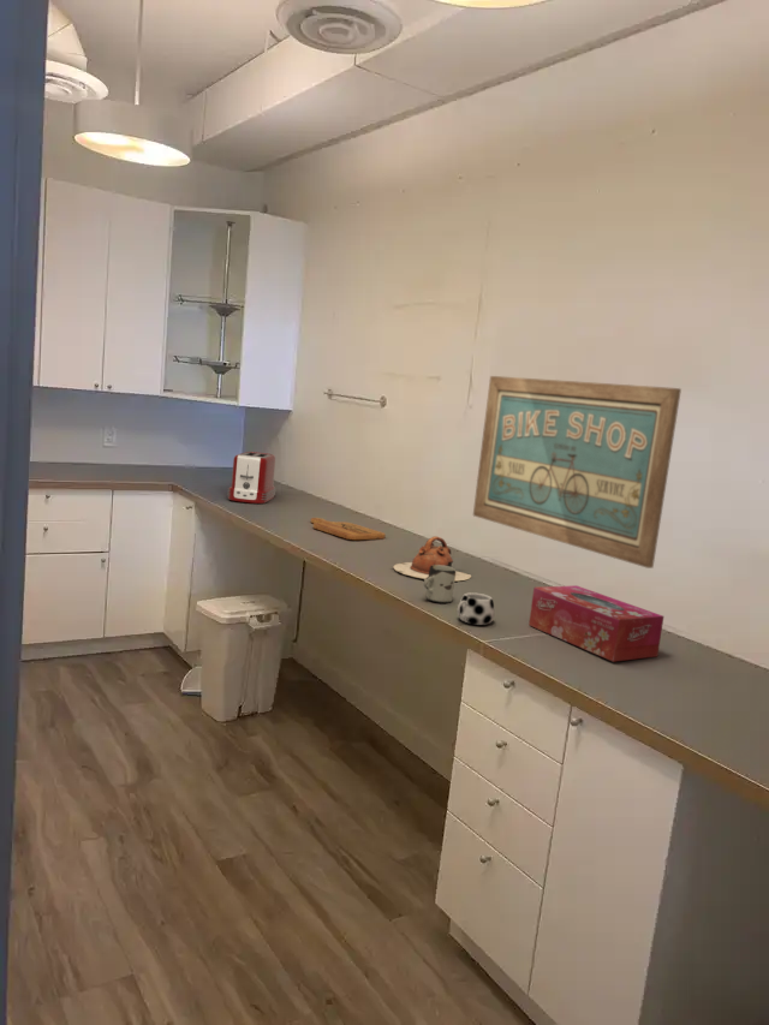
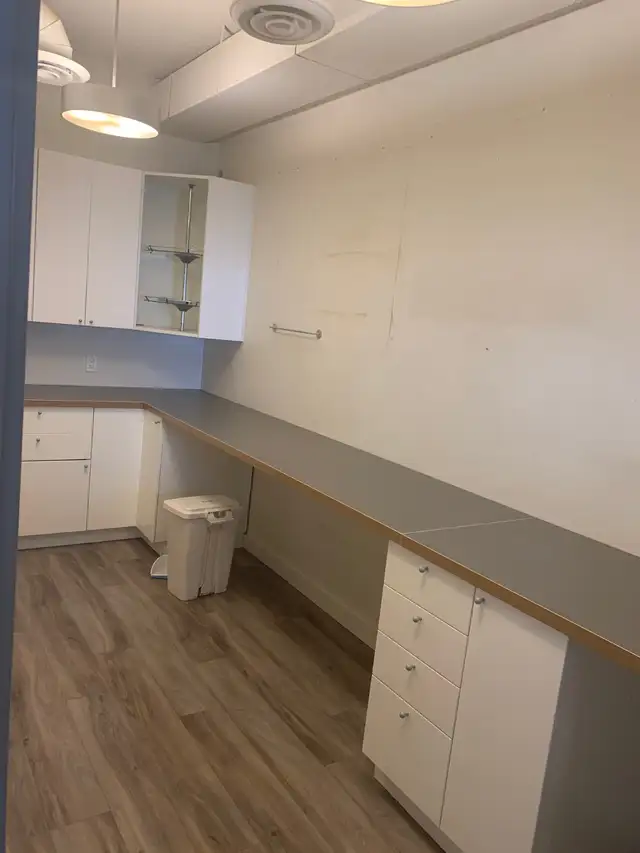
- teapot (434, 554)
- cutting board (340, 528)
- cup (437, 584)
- wall art (562, 460)
- tissue box (594, 620)
- toaster (254, 476)
- mug (472, 608)
